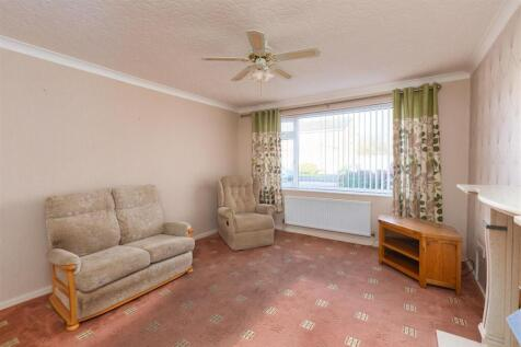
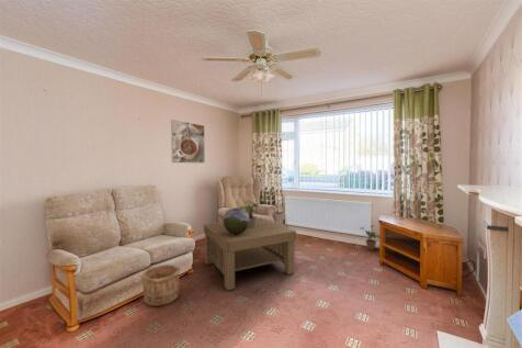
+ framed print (189, 143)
+ decorative sphere (236, 221)
+ wooden bucket (161, 284)
+ potted plant (249, 213)
+ coffee table (247, 247)
+ potted plant (371, 237)
